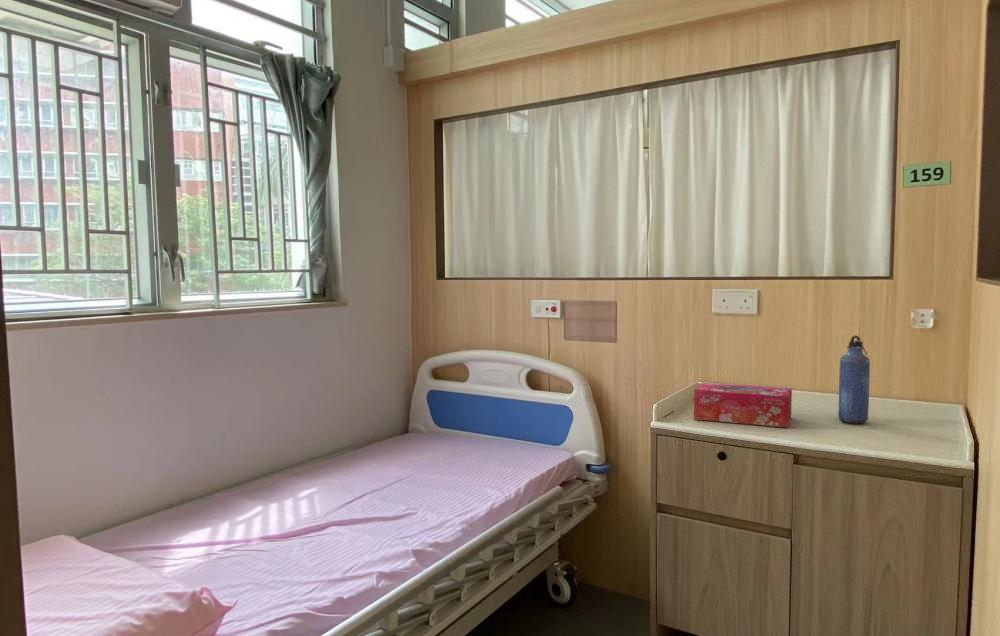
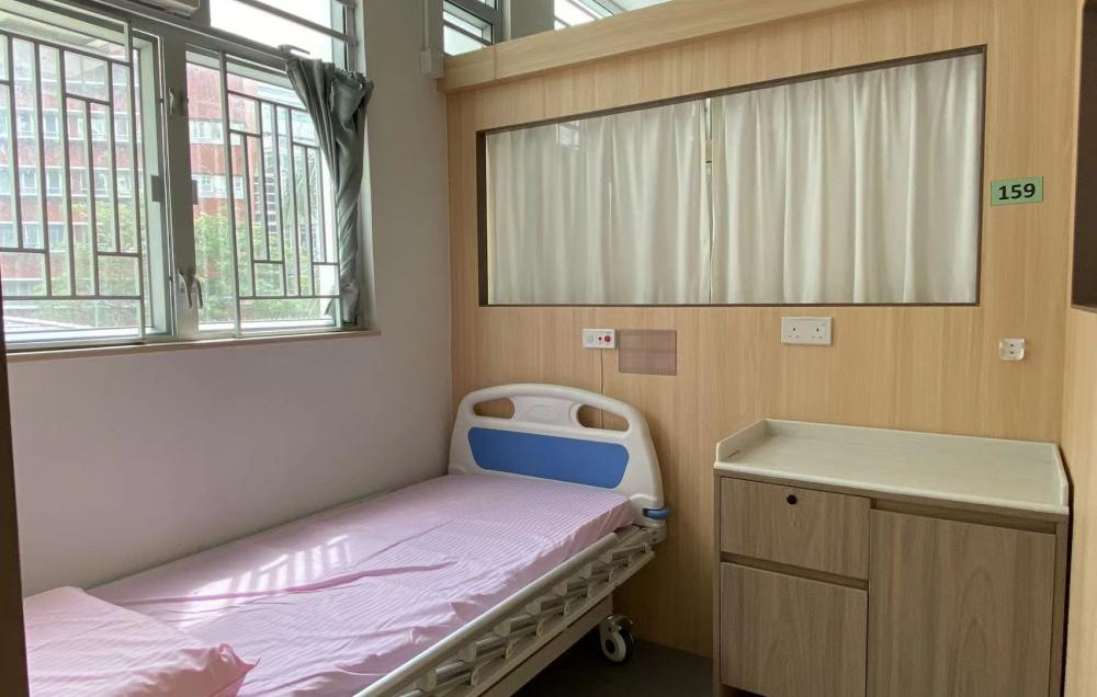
- tissue box (742, 403)
- water bottle (854, 378)
